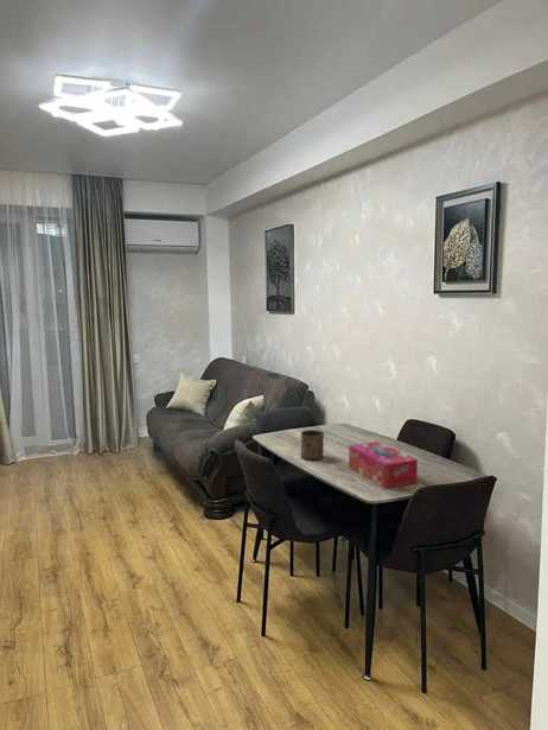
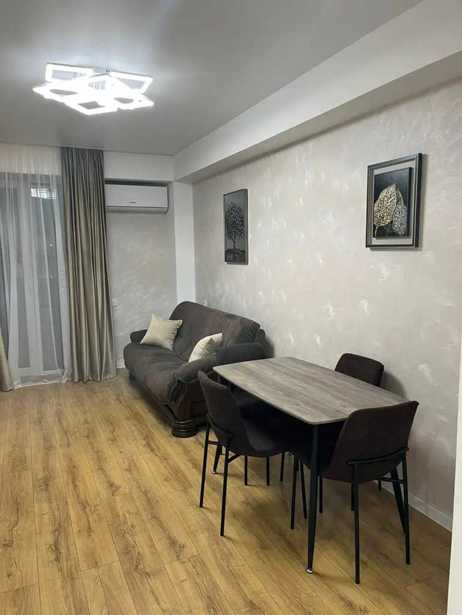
- cup (312, 444)
- tissue box (381, 463)
